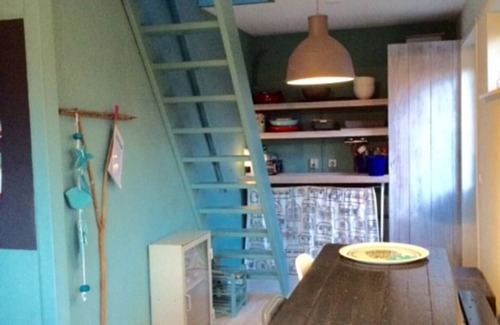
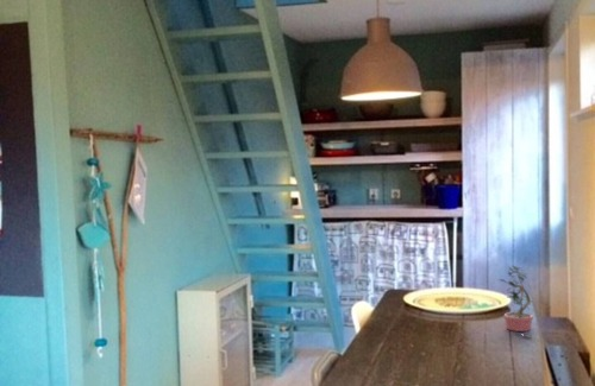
+ potted plant (518, 299)
